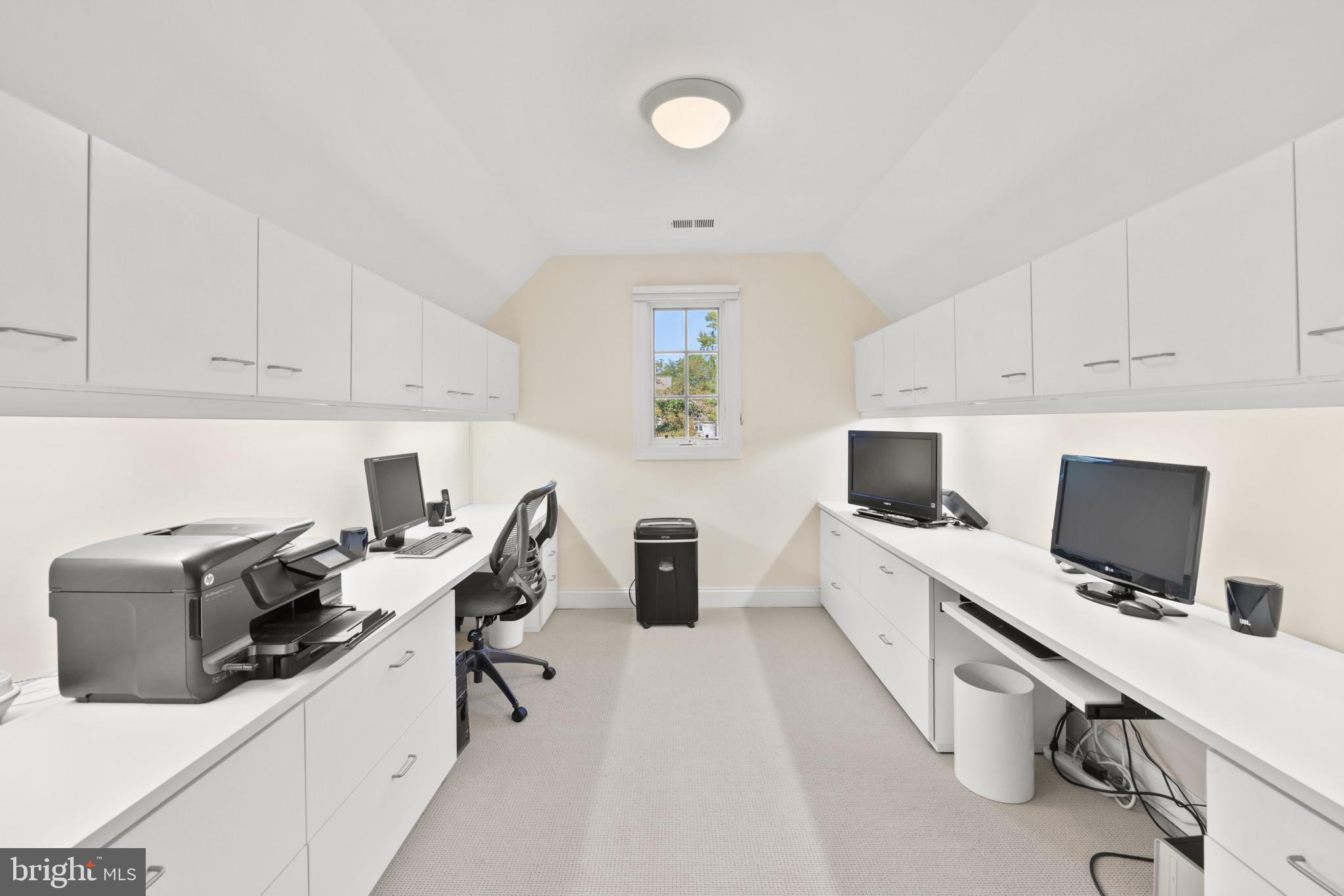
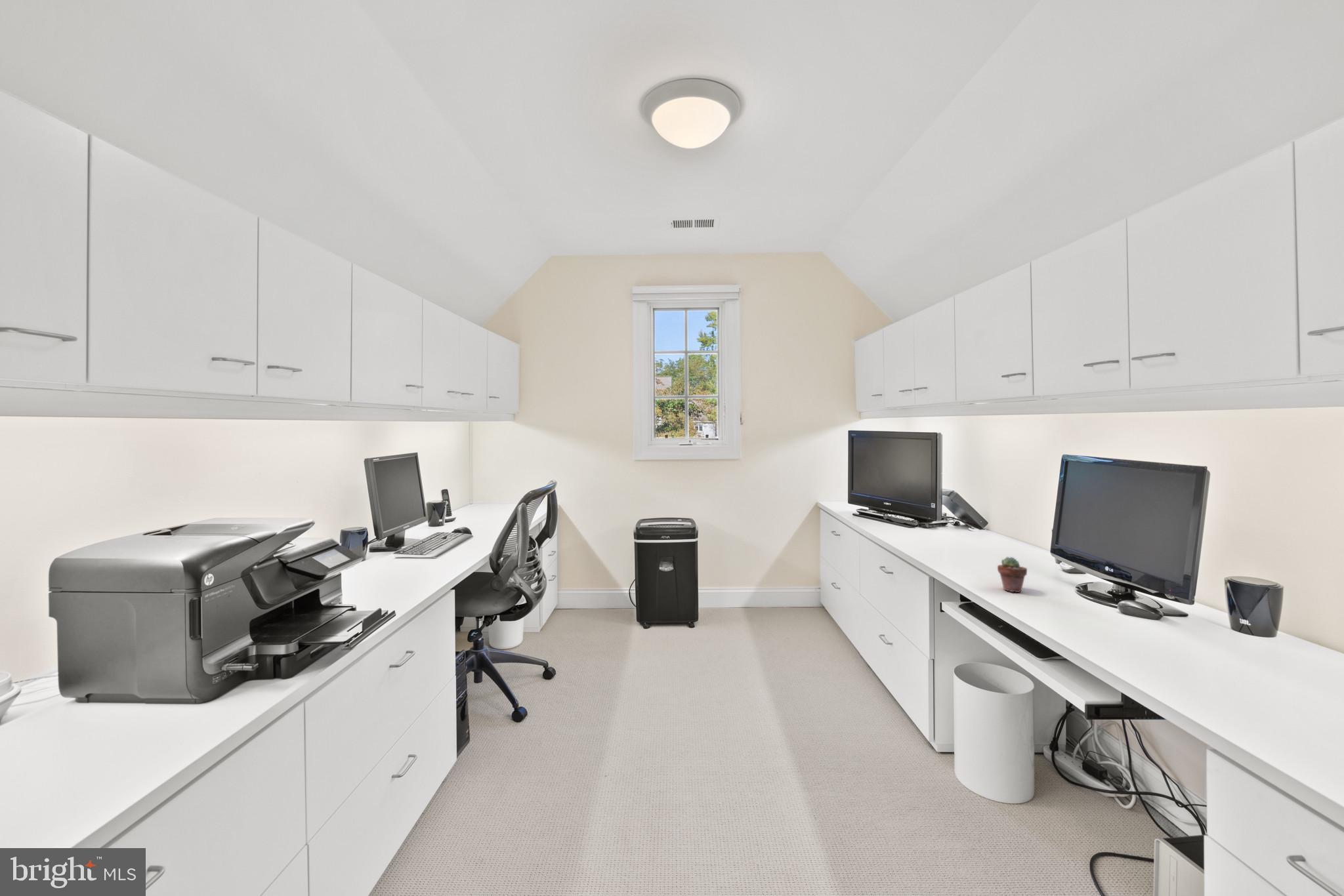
+ potted succulent (1012, 573)
